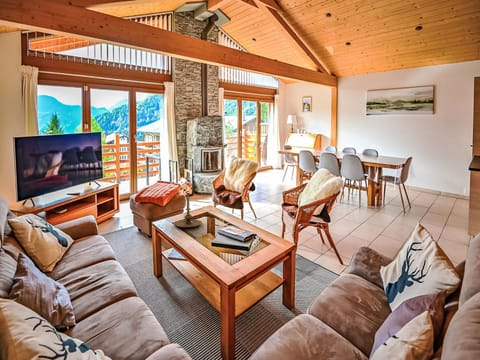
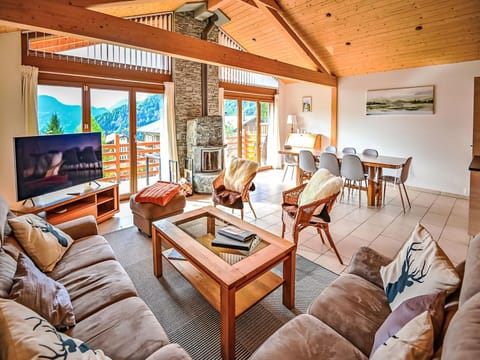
- candle holder (188, 209)
